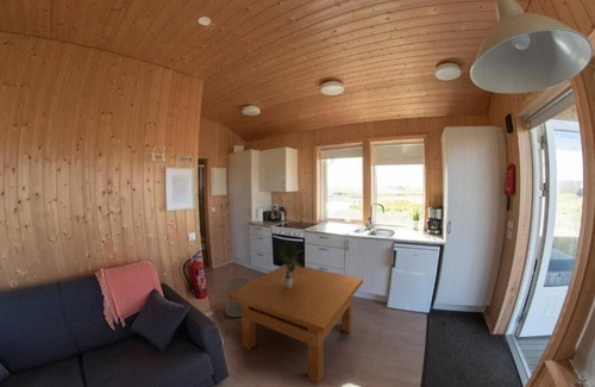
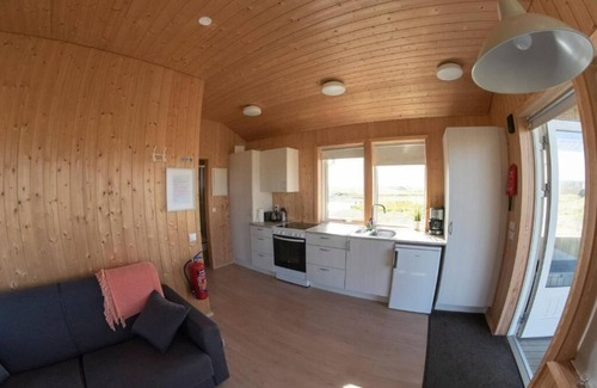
- potted plant (290, 264)
- table (300, 311)
- waste bin (236, 301)
